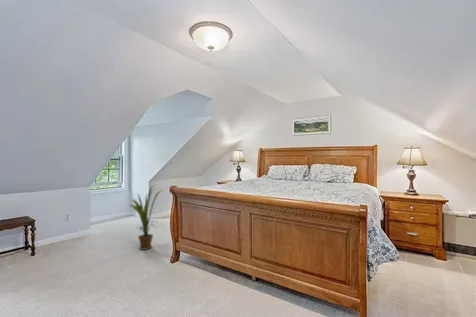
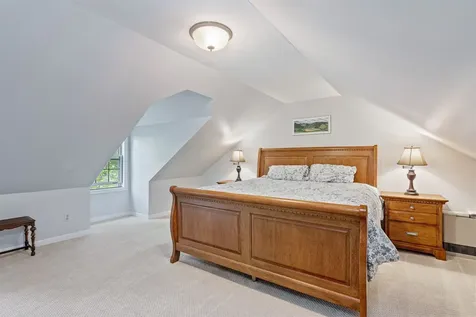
- house plant (149, 215)
